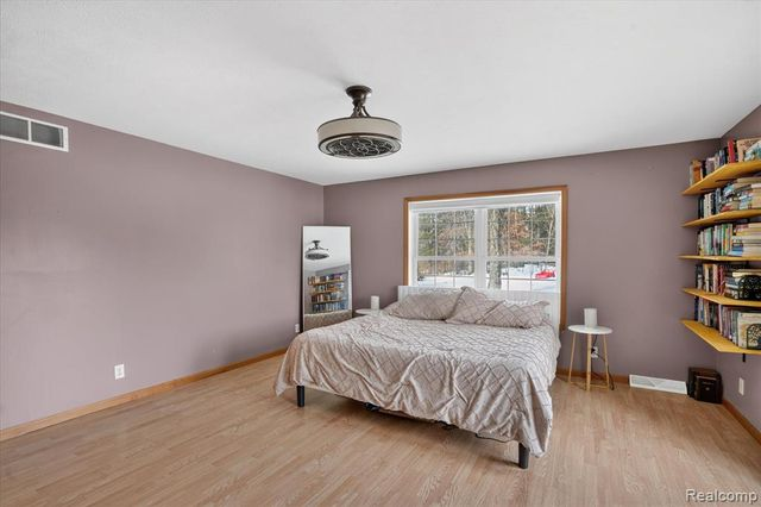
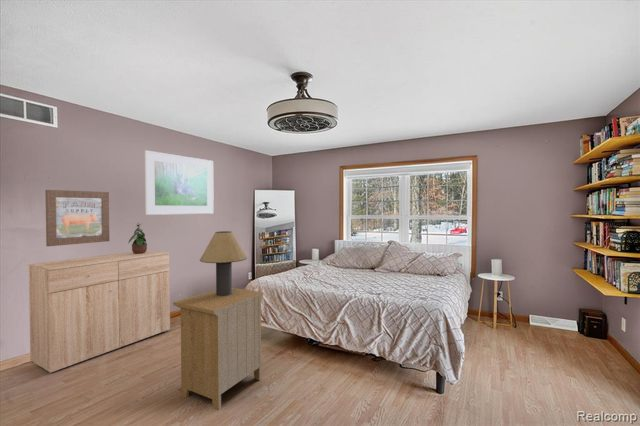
+ wall art (79, 217)
+ nightstand (221, 341)
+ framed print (182, 185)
+ dresser (108, 301)
+ potted plant (138, 237)
+ table lamp (223, 262)
